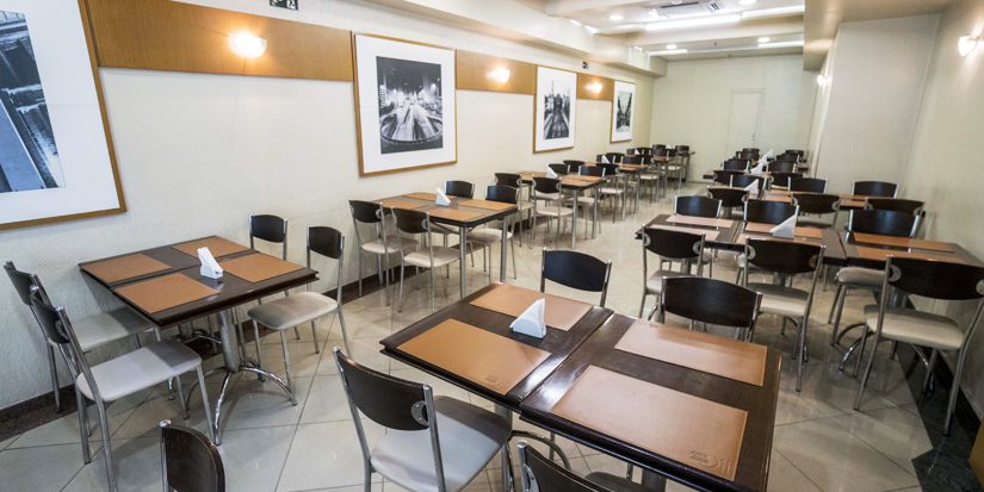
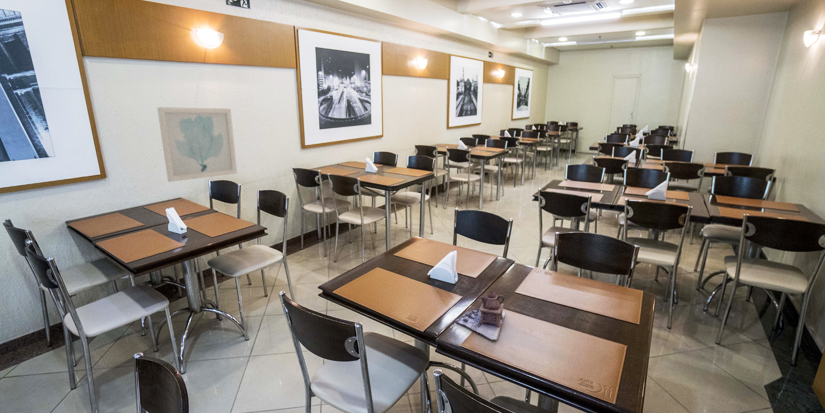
+ wall art (200, 143)
+ teapot (489, 306)
